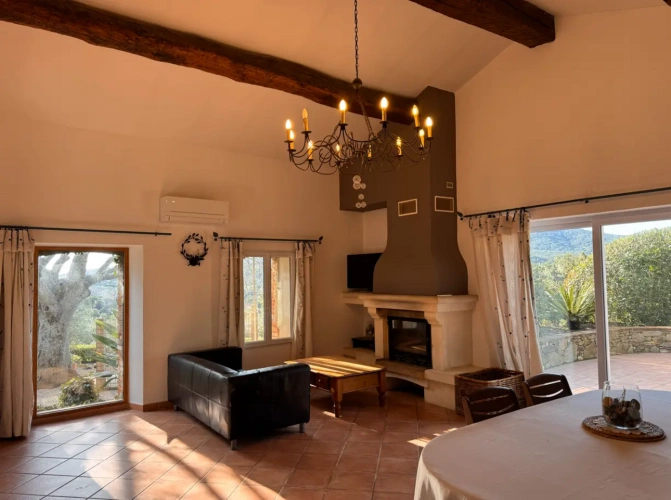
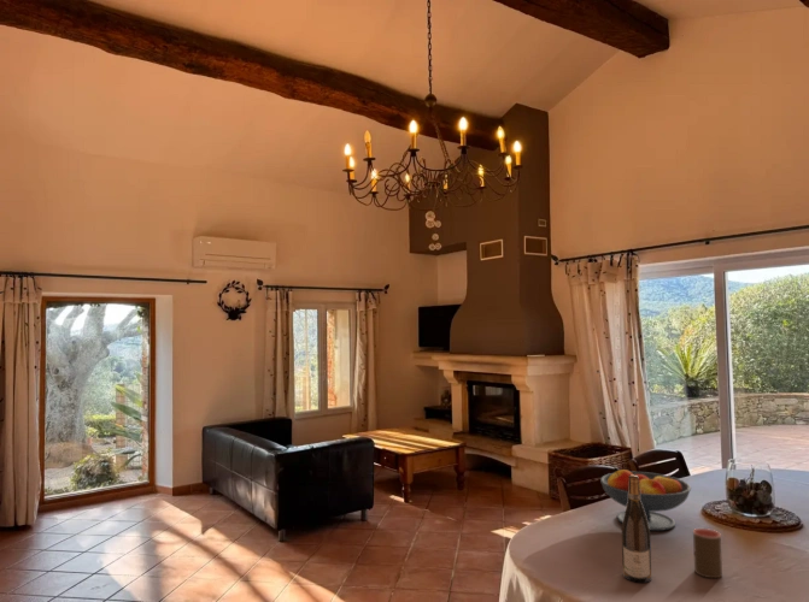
+ fruit bowl (644, 495)
+ wine bottle (635, 525)
+ cup (707, 553)
